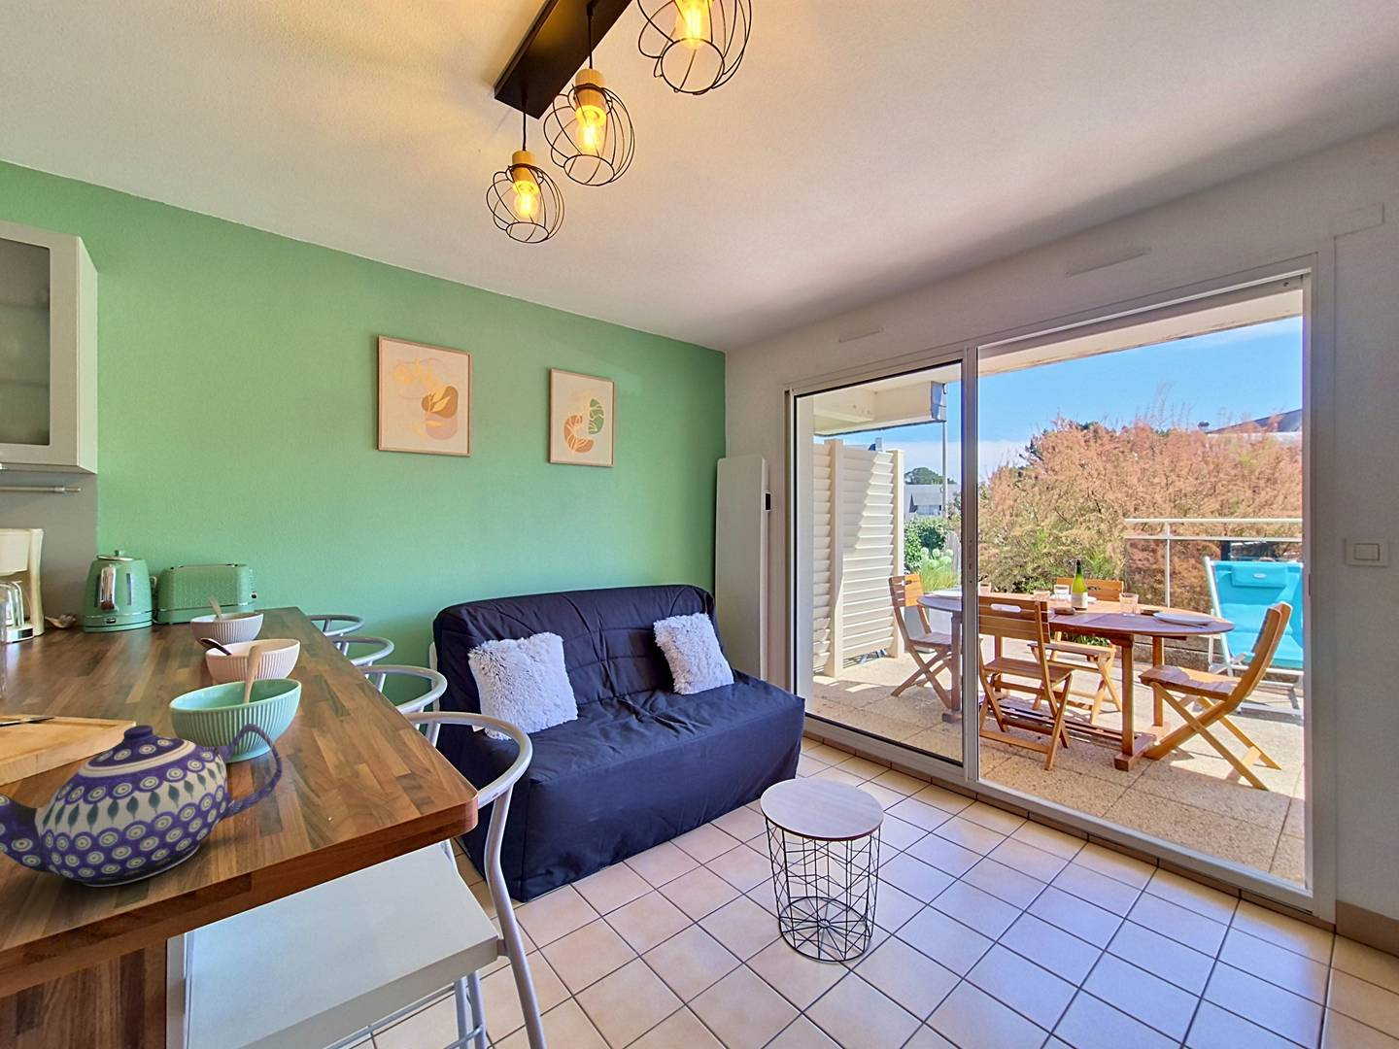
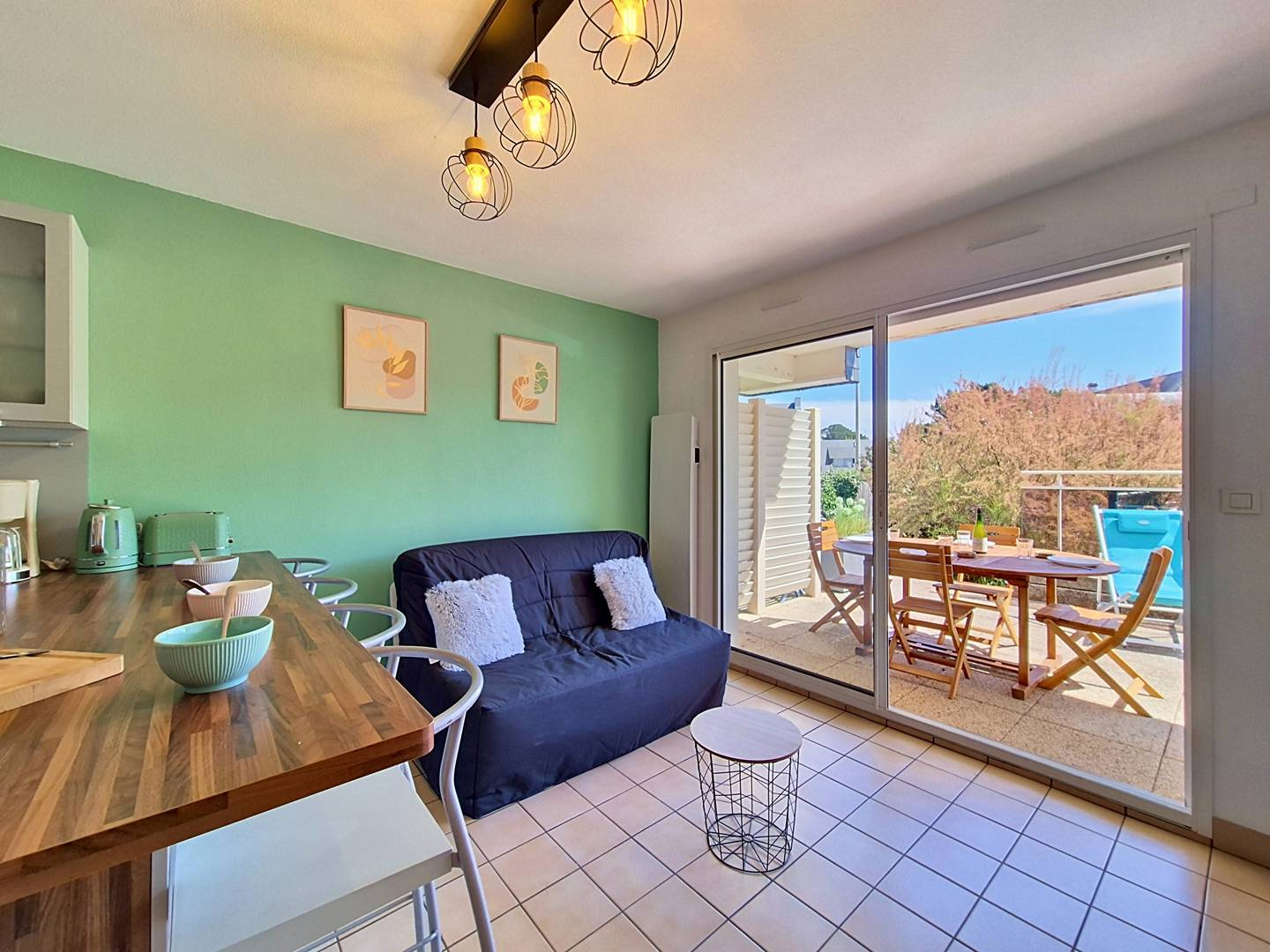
- teapot (144, 791)
